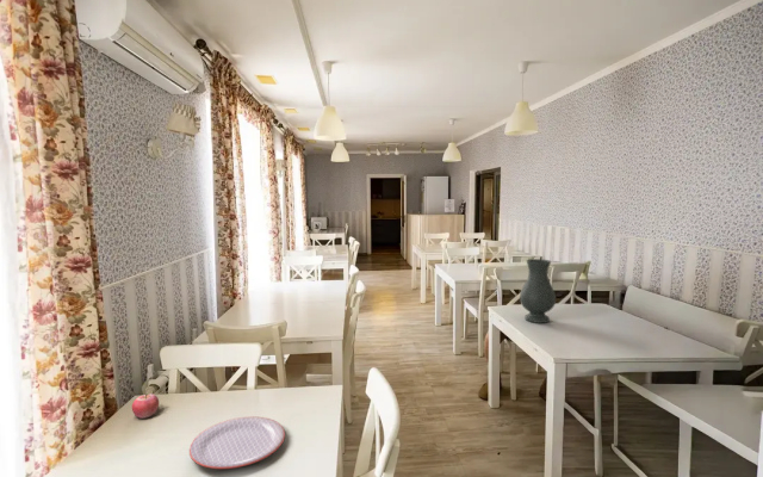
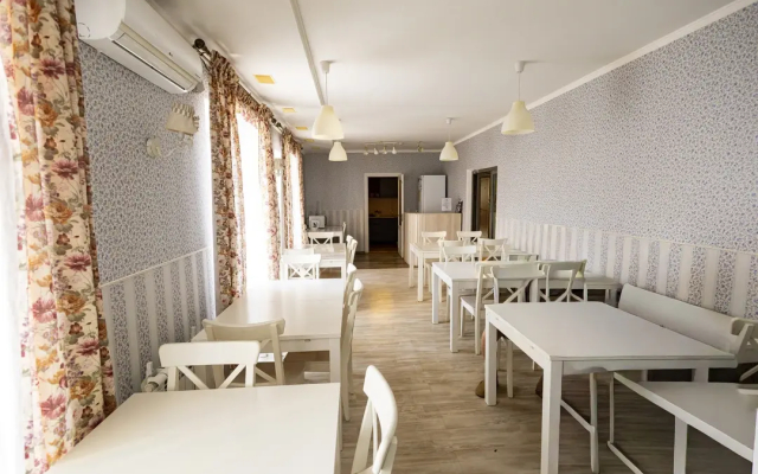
- fruit (144, 403)
- plate (238, 442)
- vase (538, 290)
